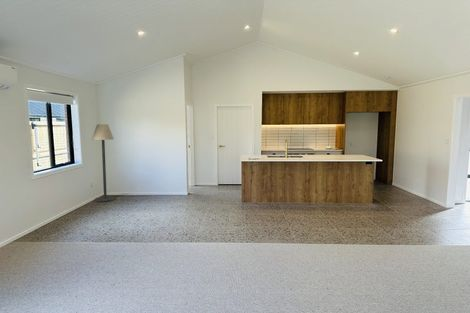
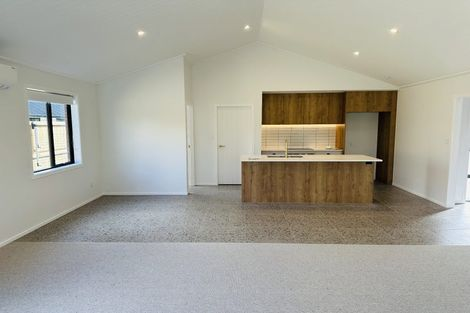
- floor lamp (103, 162)
